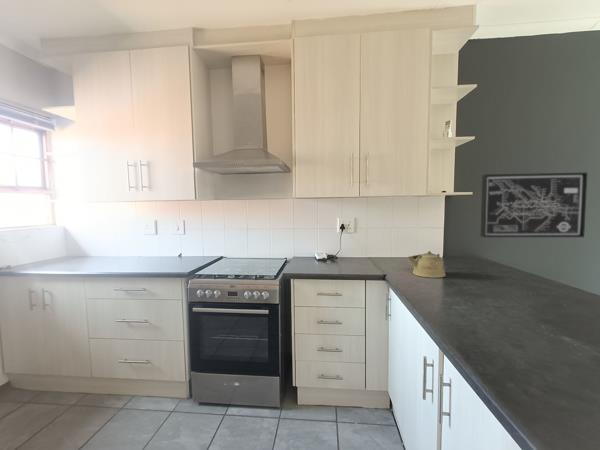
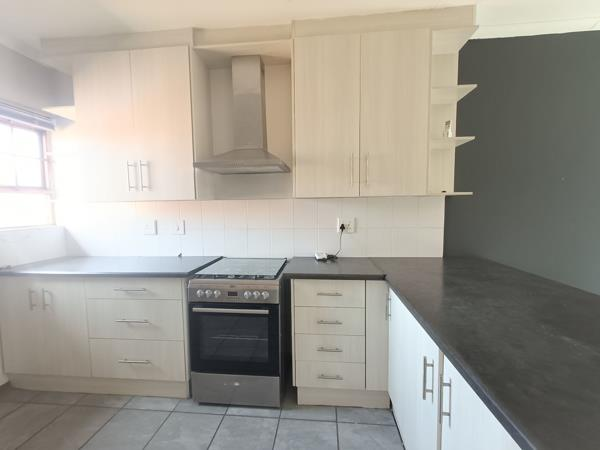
- wall art (532, 205)
- kettle (425, 262)
